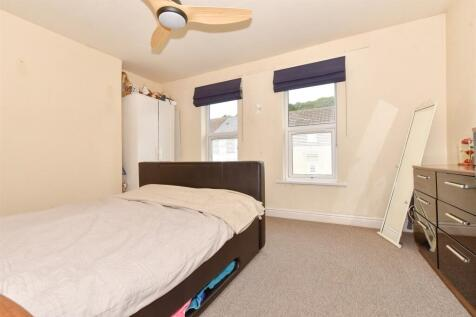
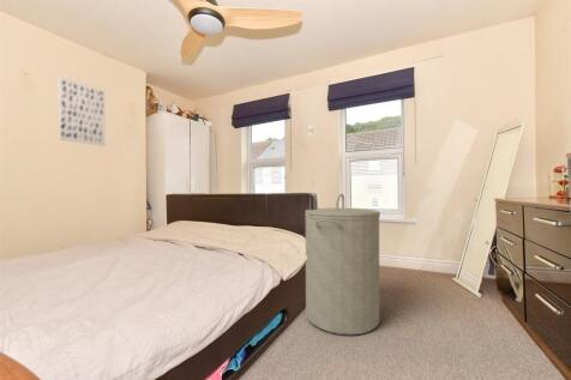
+ wall art (83, 113)
+ laundry hamper (341, 254)
